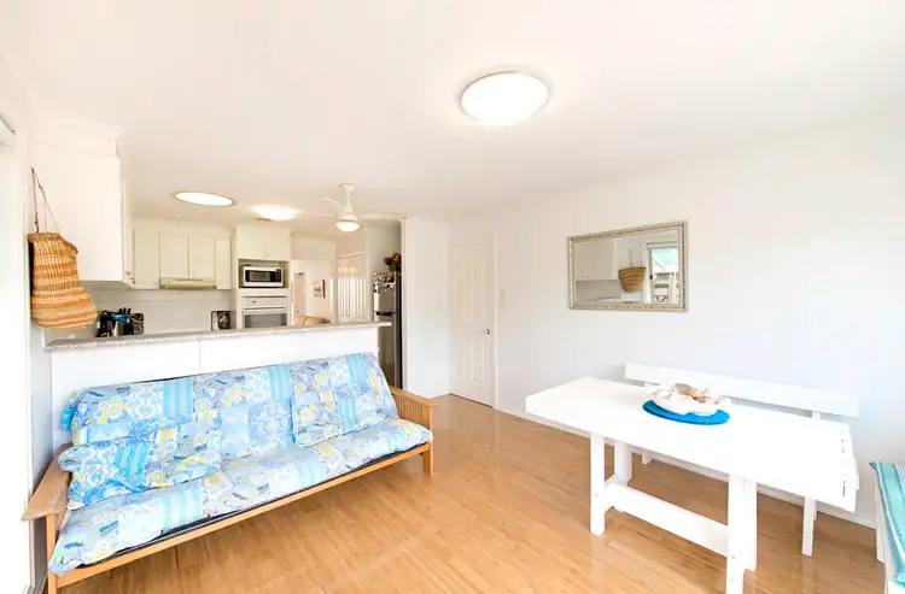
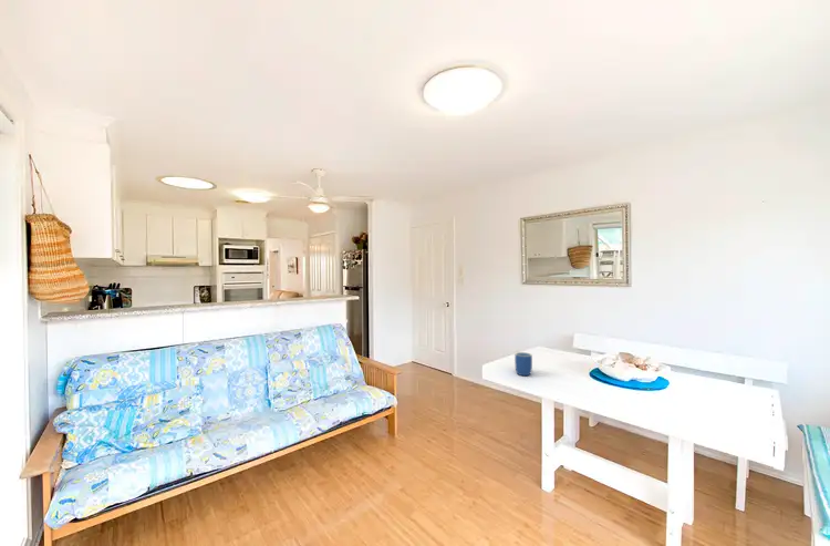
+ mug (522, 363)
